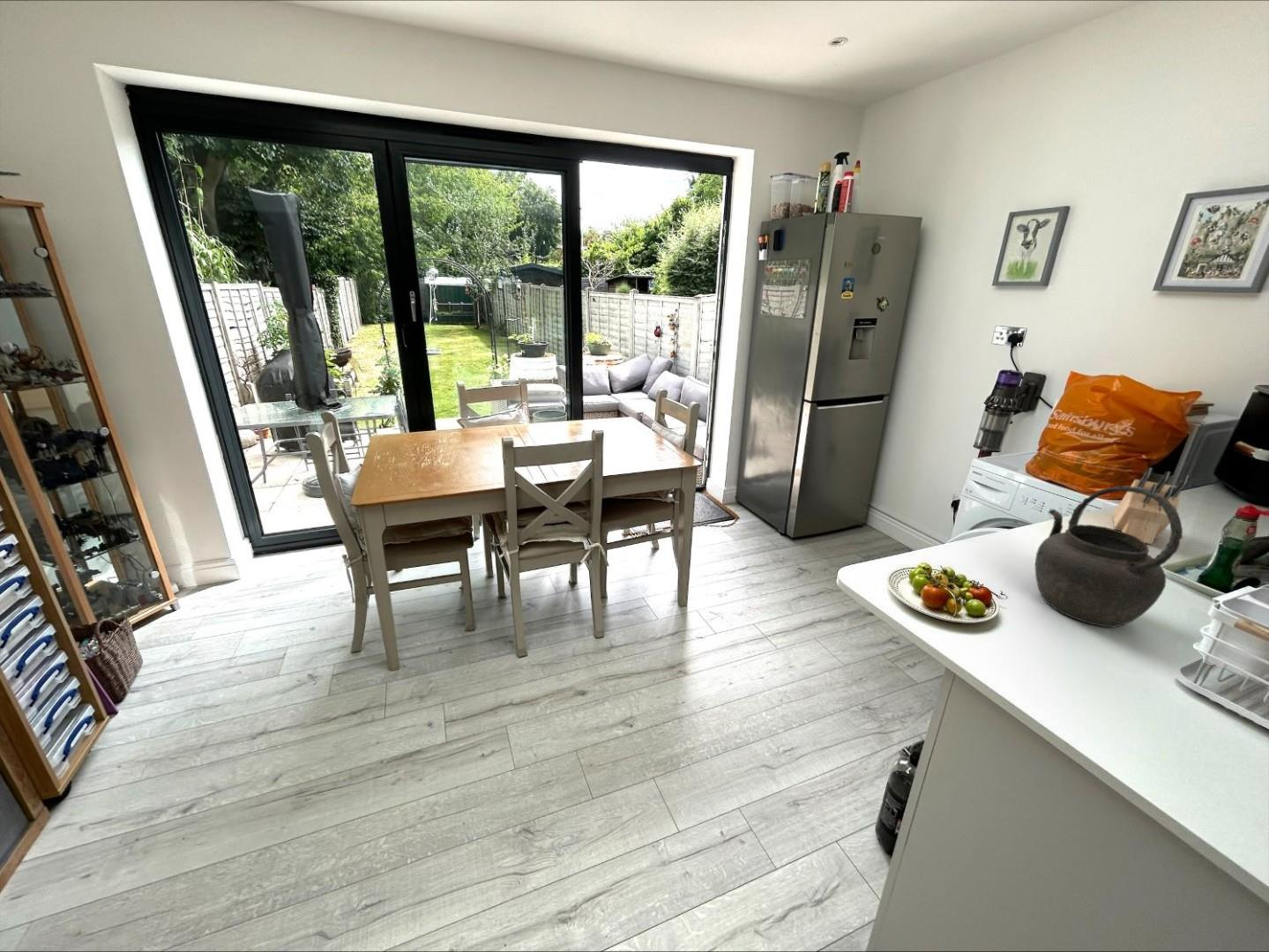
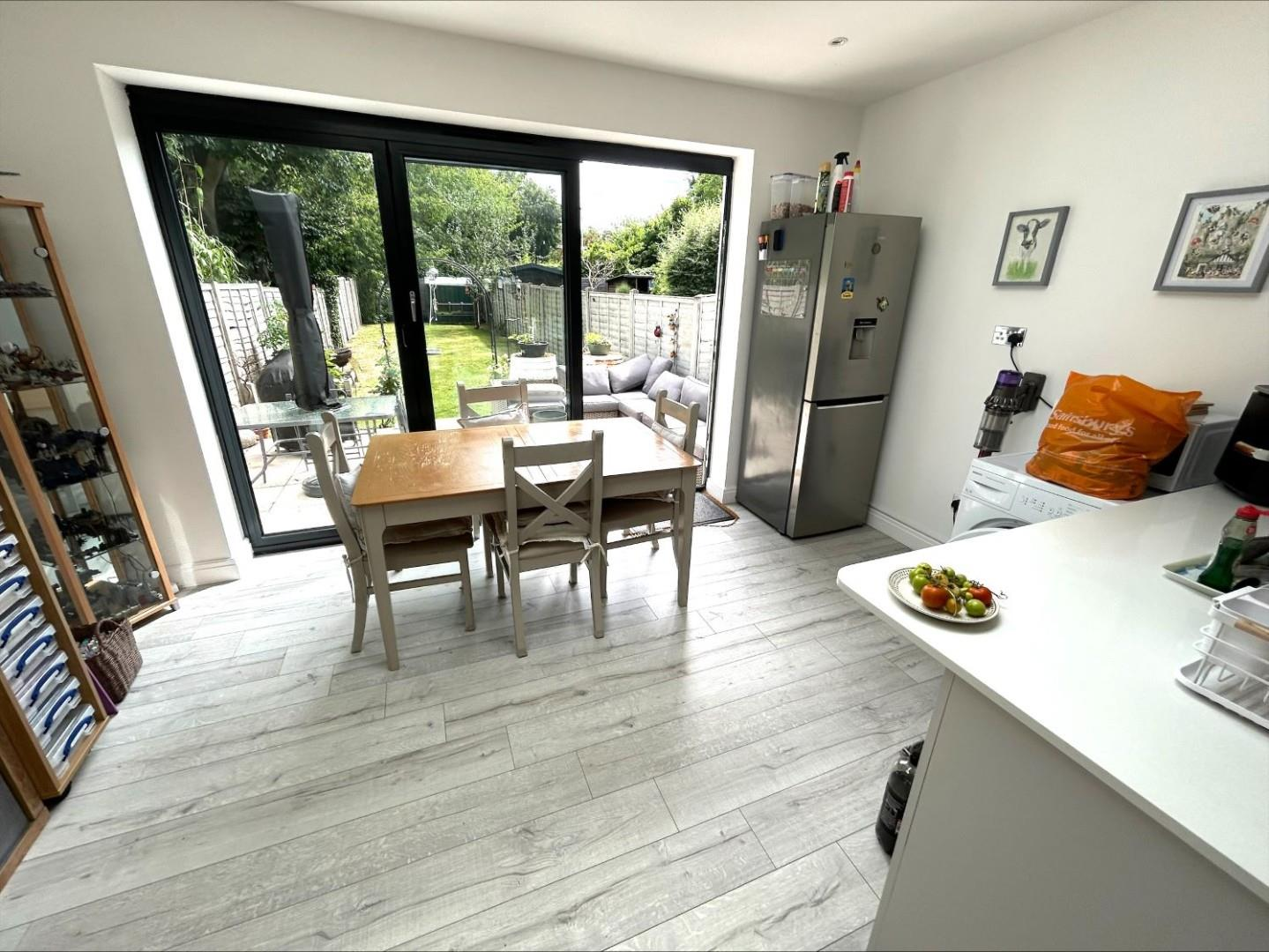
- kettle (1096, 545)
- knife block (1149, 498)
